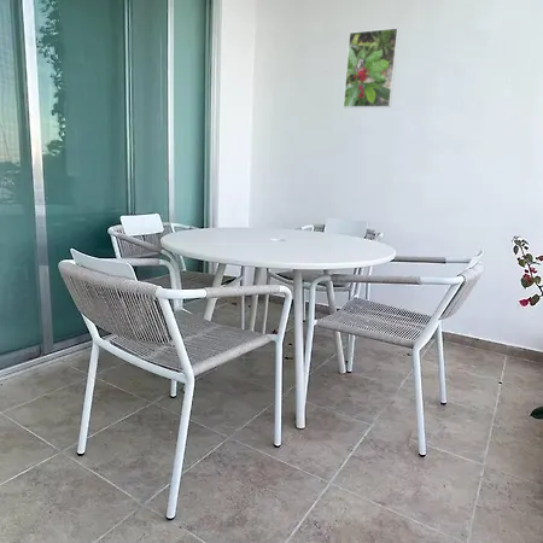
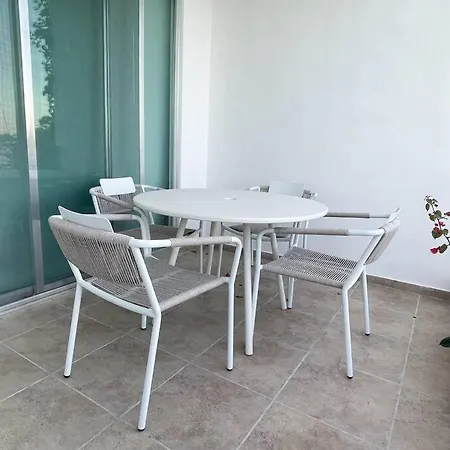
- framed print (369, 69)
